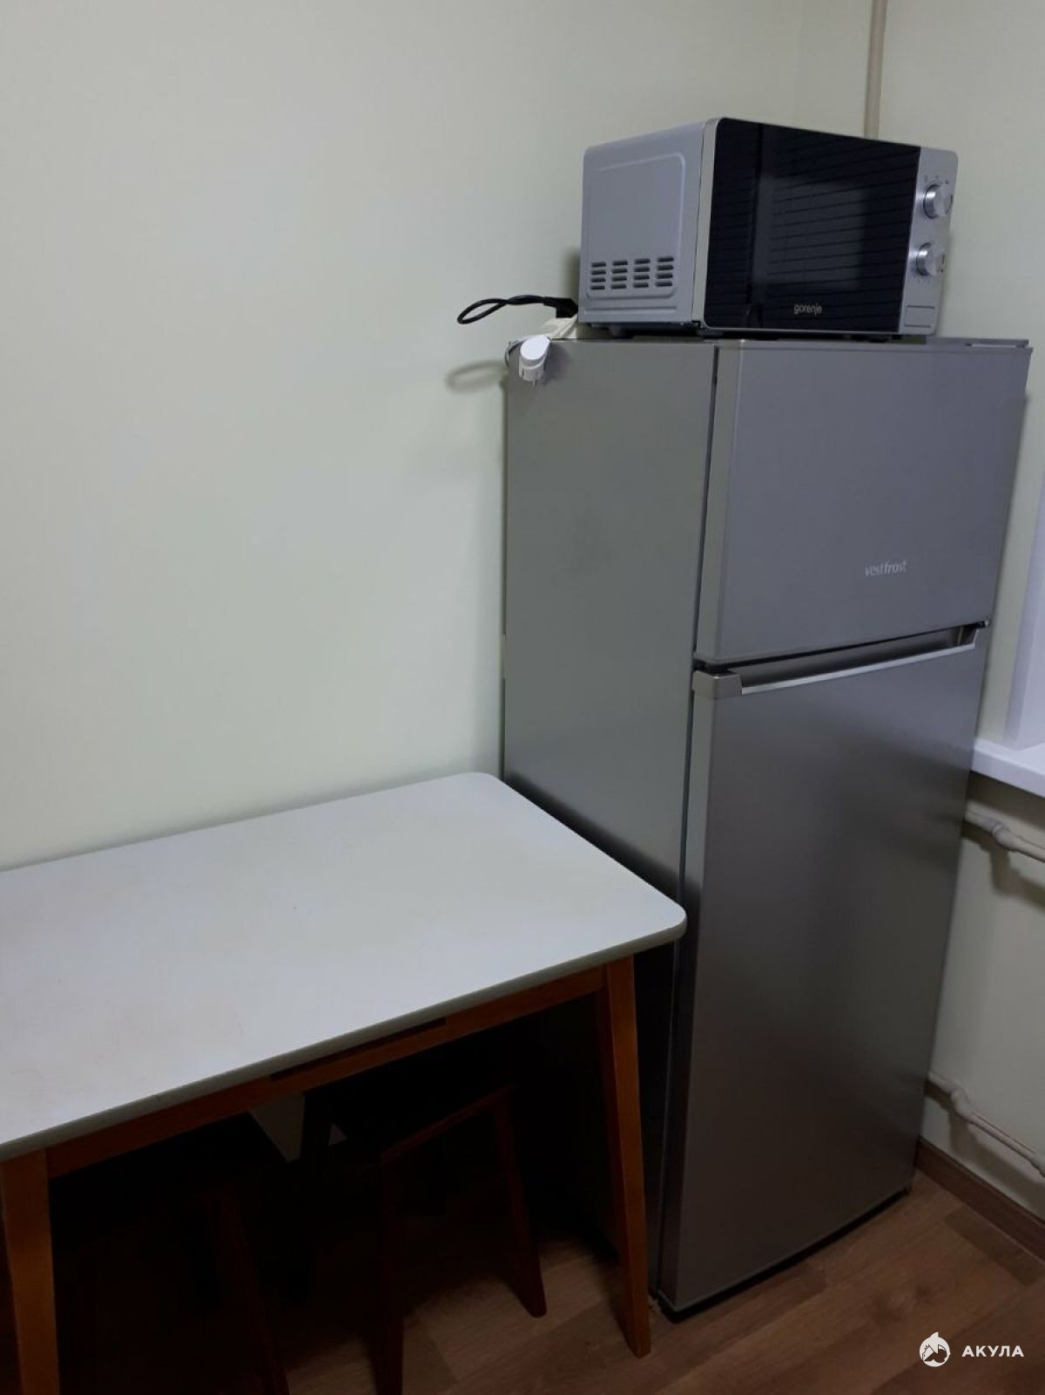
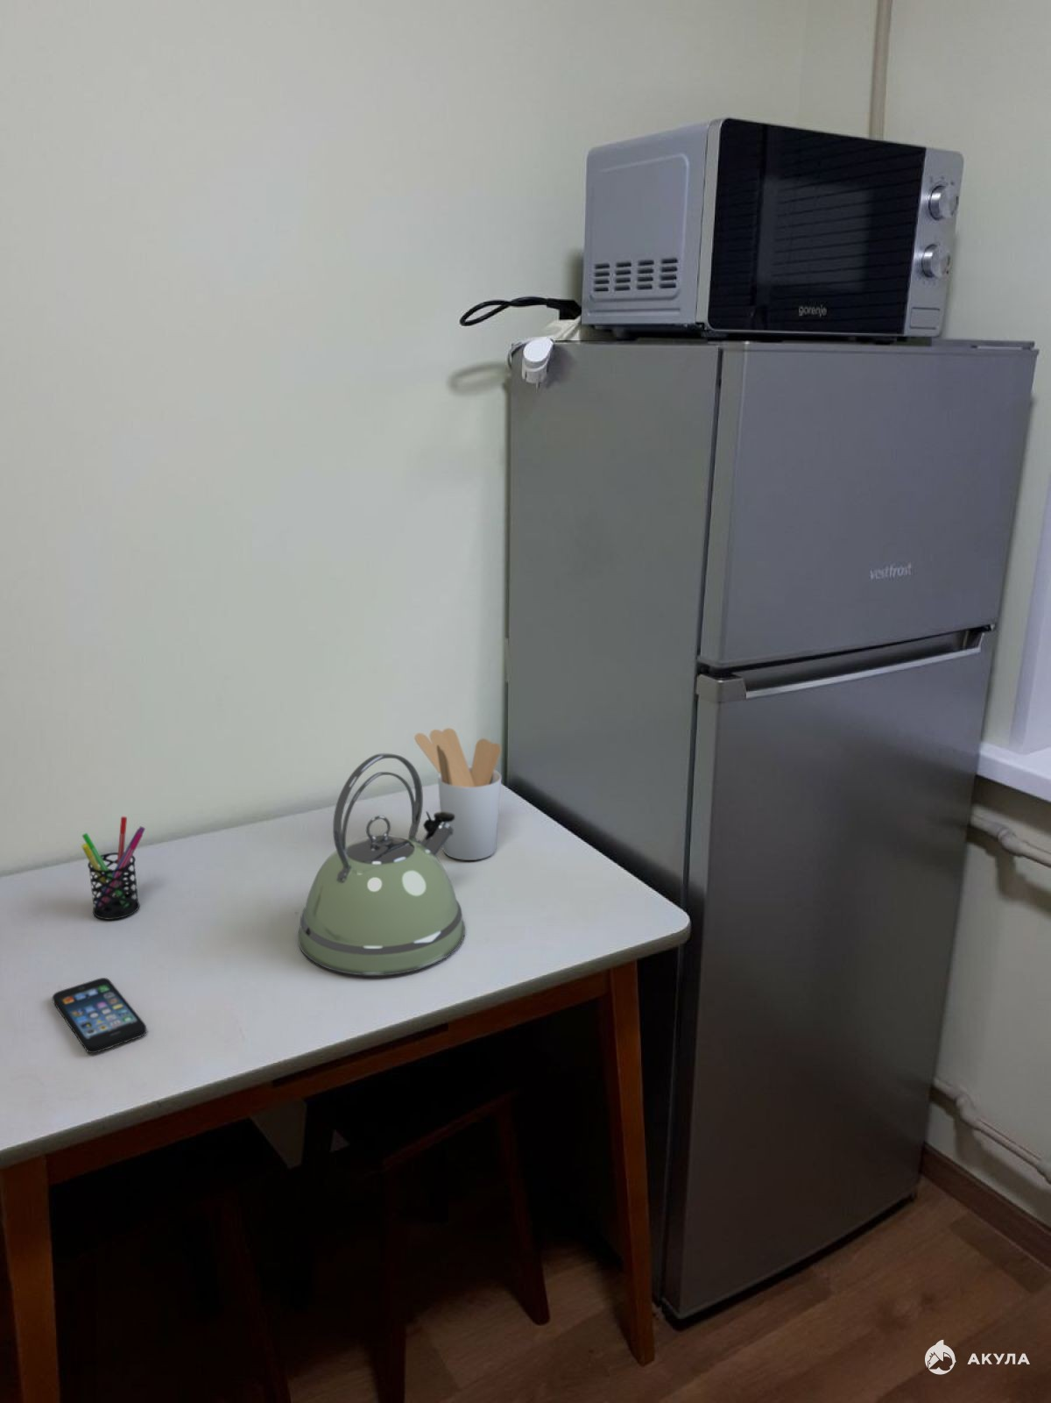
+ pen holder (109, 865)
+ kettle (388, 842)
+ smartphone (98, 1013)
+ utensil holder (458, 790)
